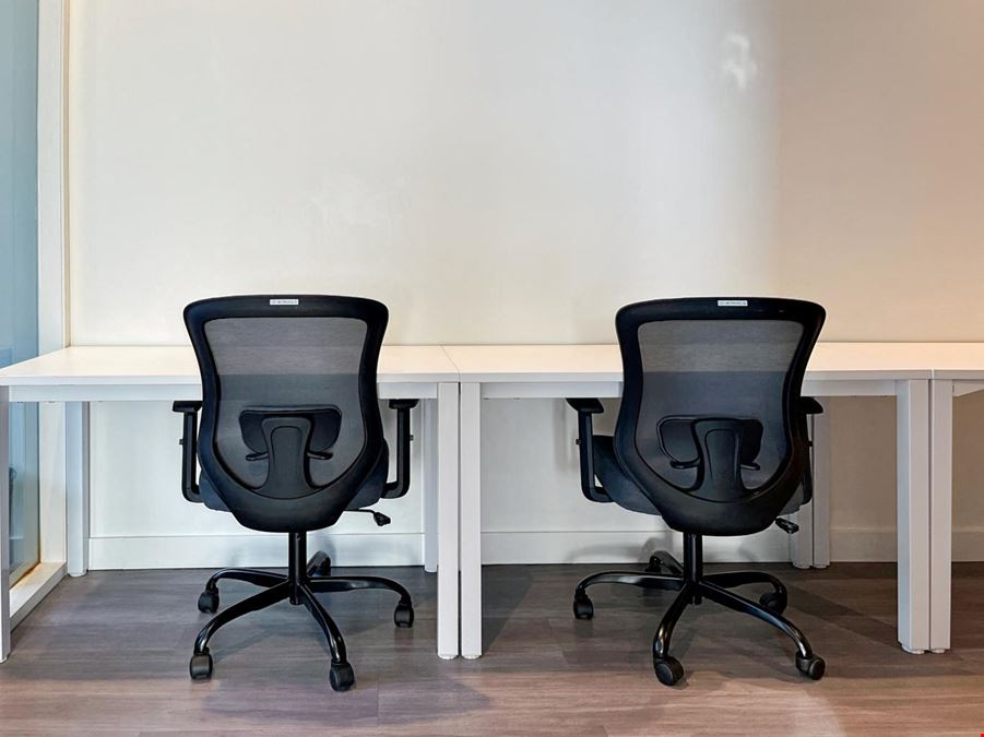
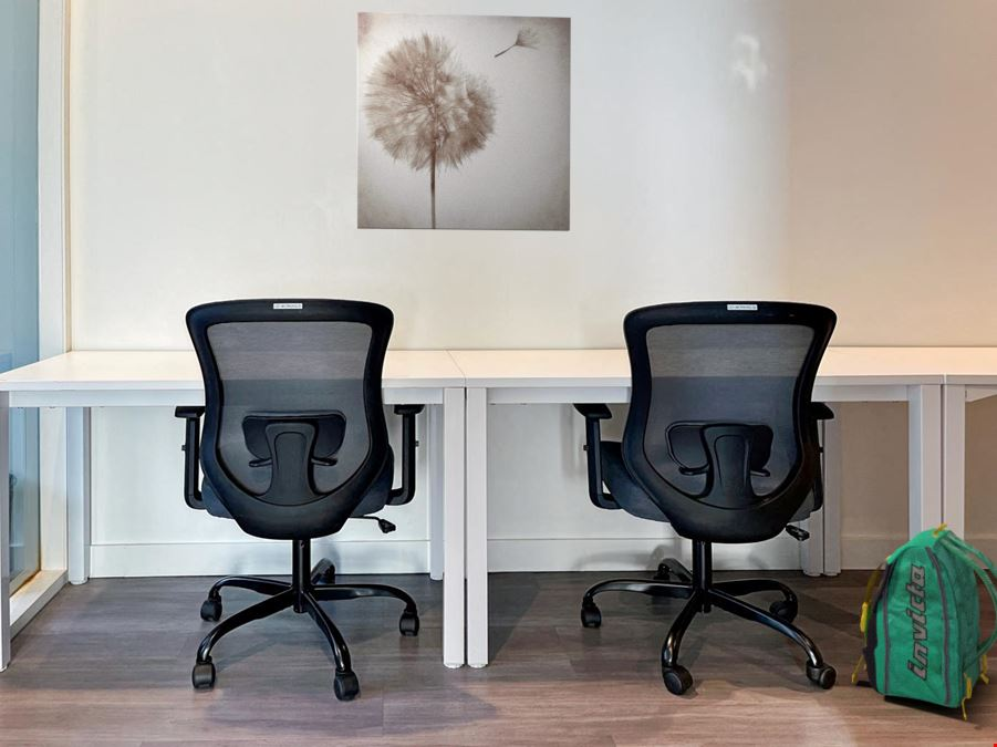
+ backpack (930, 606)
+ wall art (464, 123)
